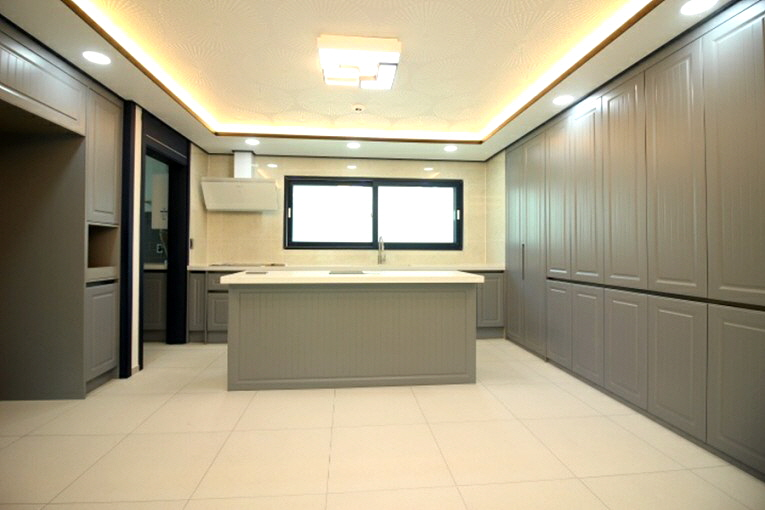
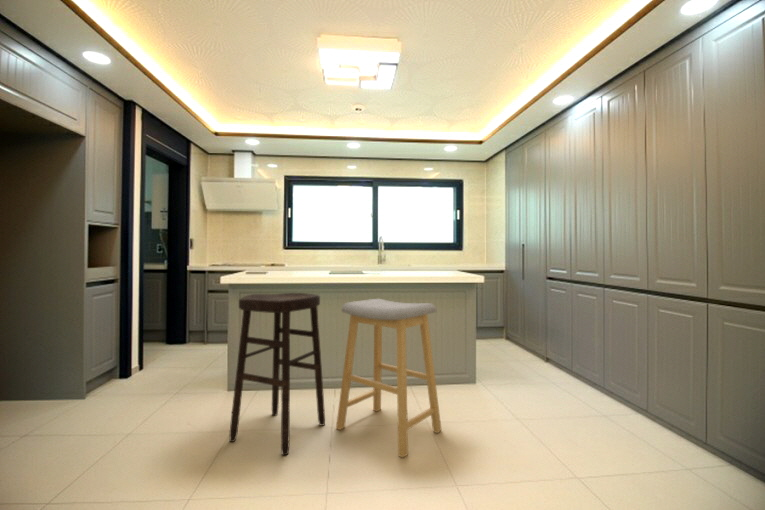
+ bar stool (388, 366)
+ stool (279, 363)
